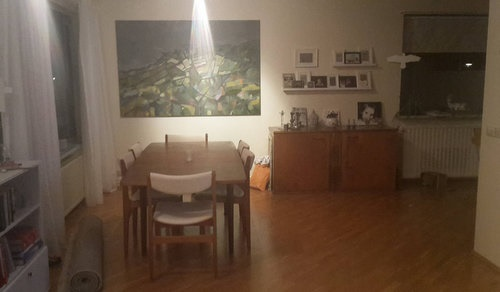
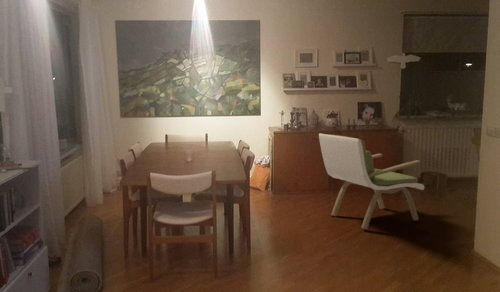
+ armchair (370, 176)
